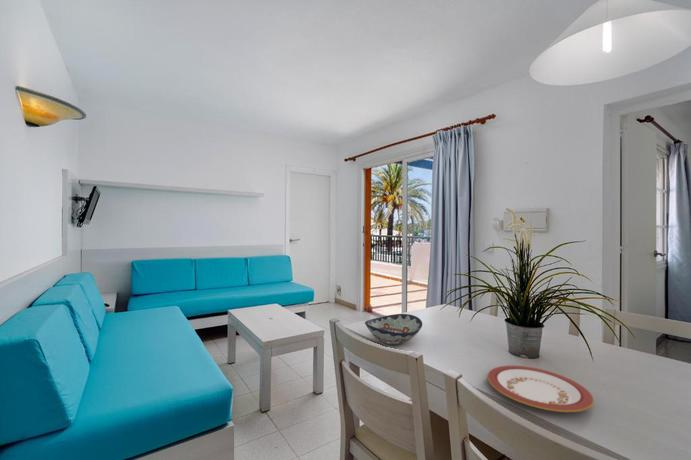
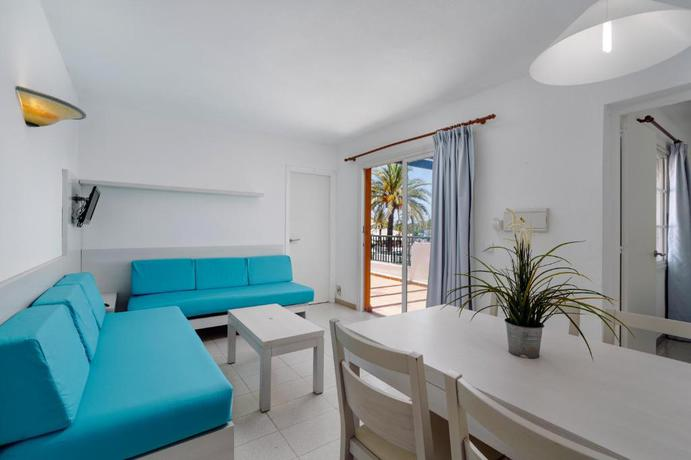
- decorative bowl (393, 330)
- plate (536, 388)
